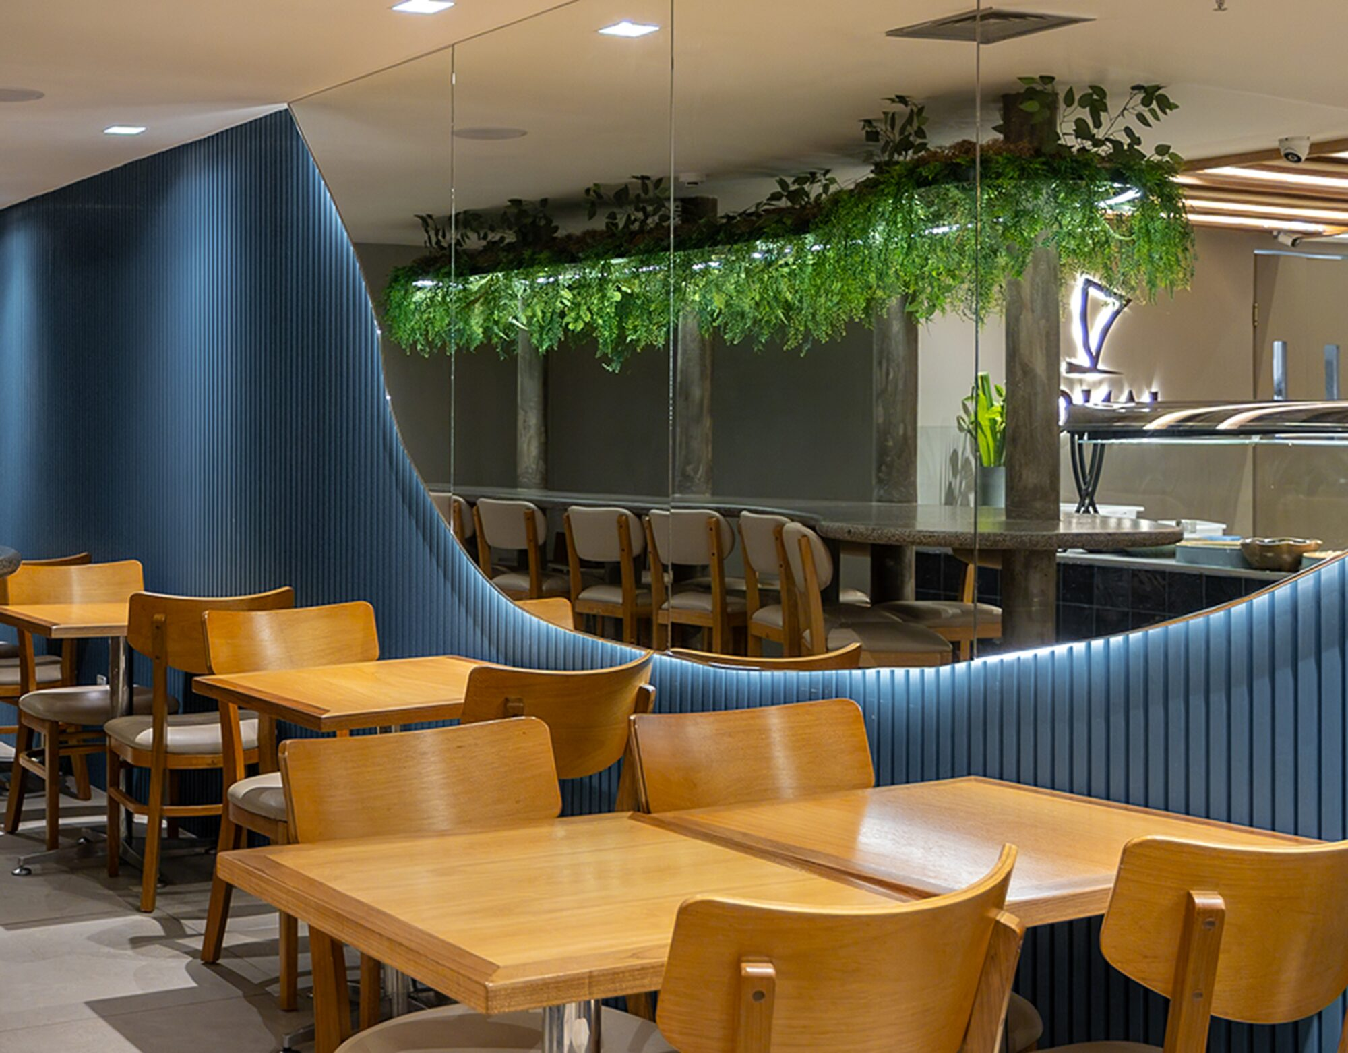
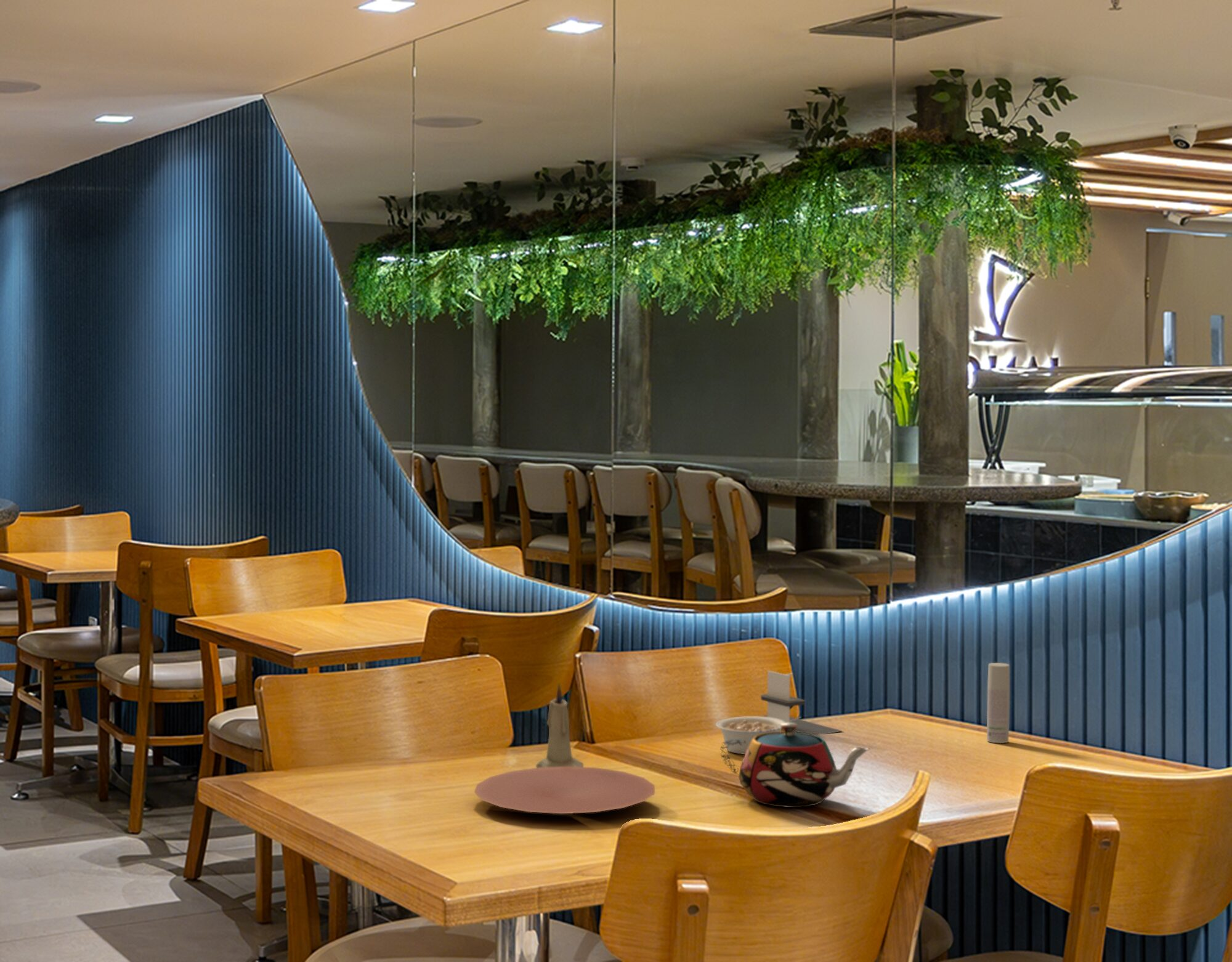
+ bottle (998, 702)
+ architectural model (781, 700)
+ teapot (793, 762)
+ plate (565, 796)
+ legume (753, 733)
+ candle (557, 726)
